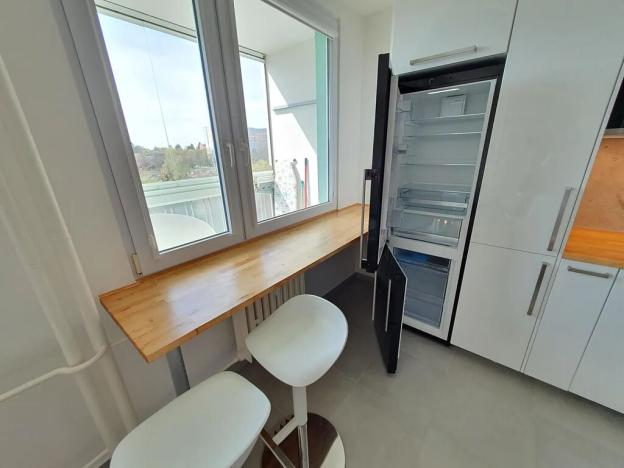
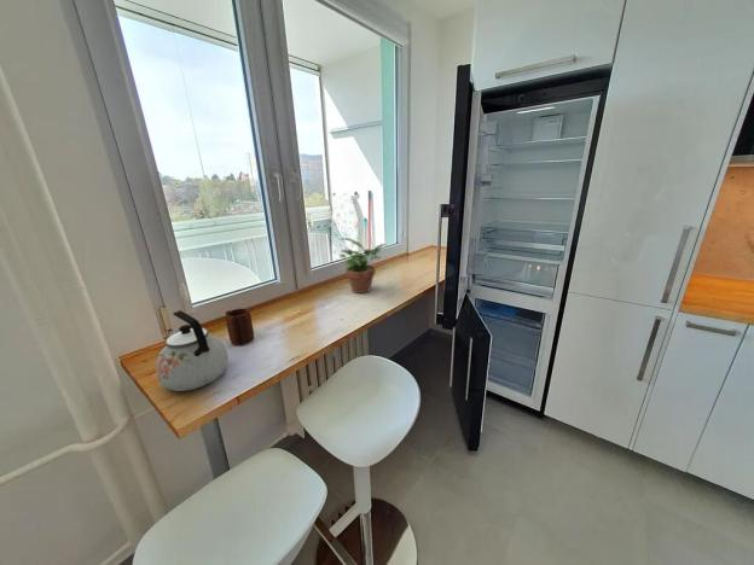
+ kettle (188, 345)
+ mug (238, 325)
+ potted plant (365, 263)
